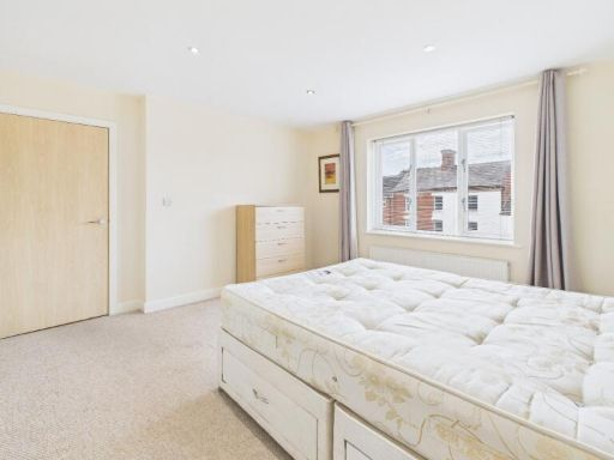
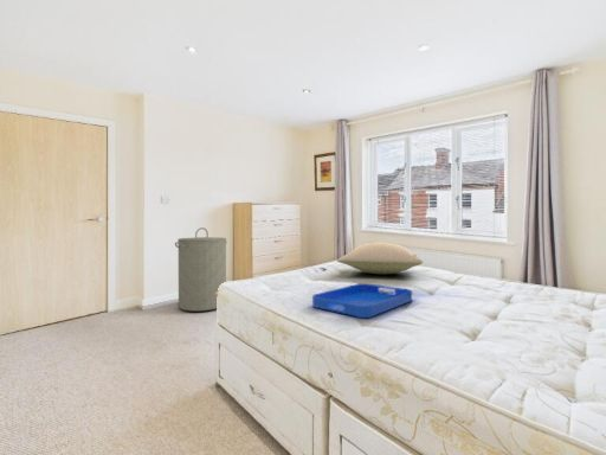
+ serving tray (363, 297)
+ pillow (379, 257)
+ laundry hamper (202, 265)
